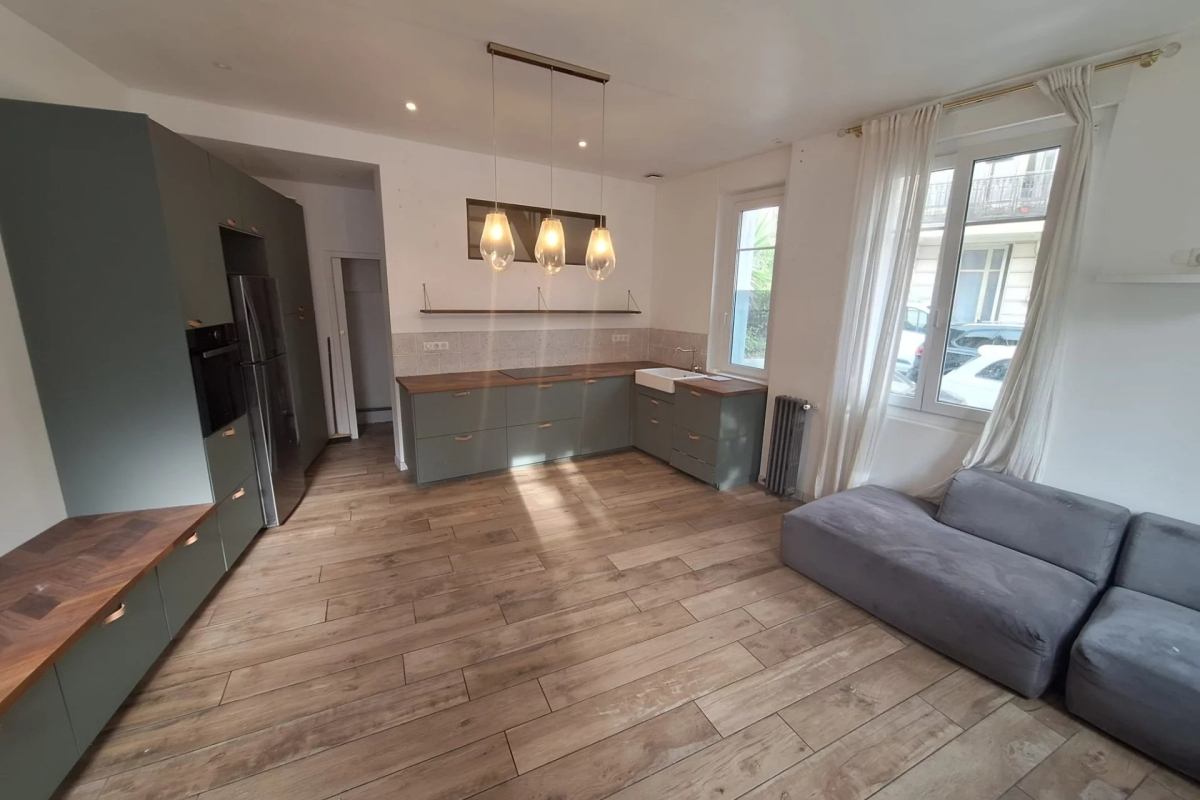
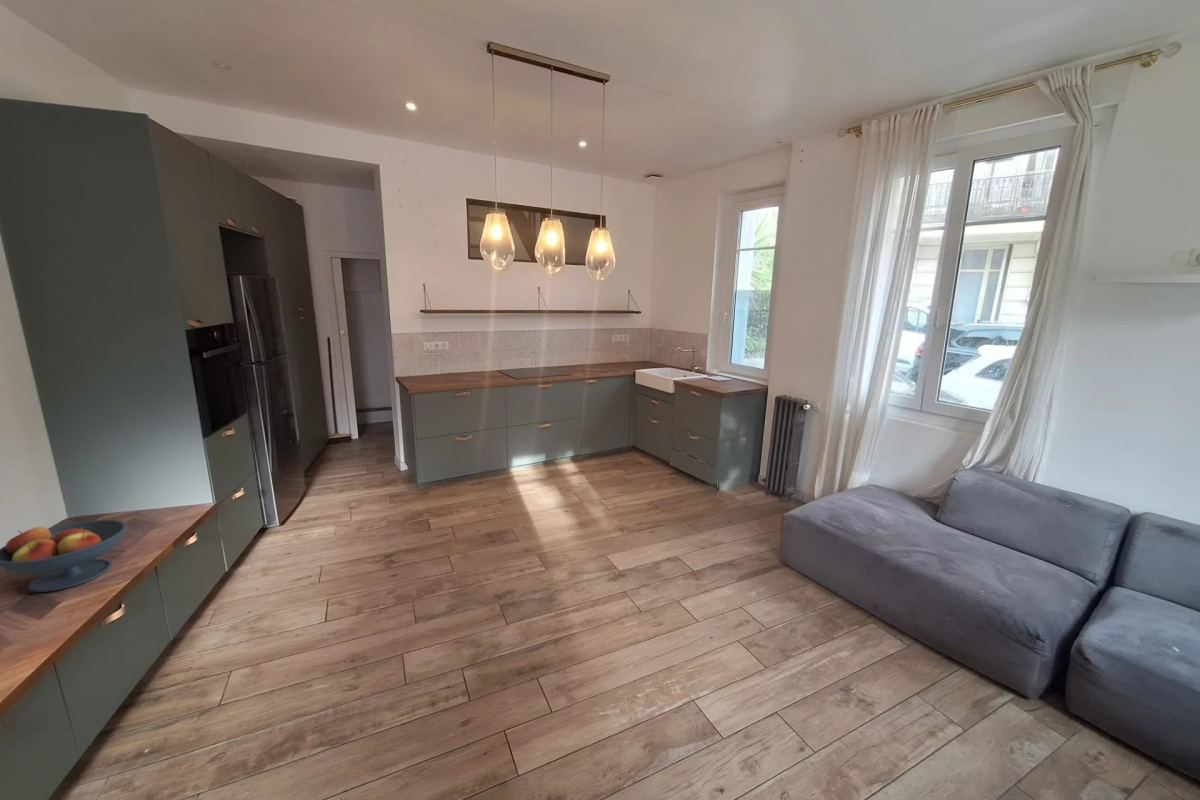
+ fruit bowl (66, 551)
